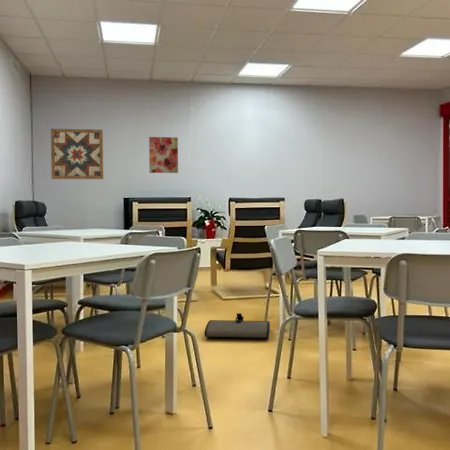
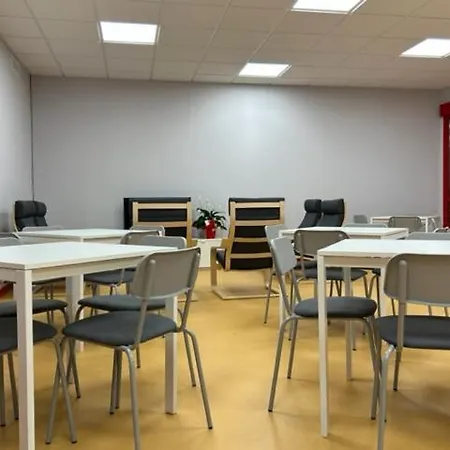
- wall art (163, 155)
- wall art (77, 154)
- tool roll (238, 324)
